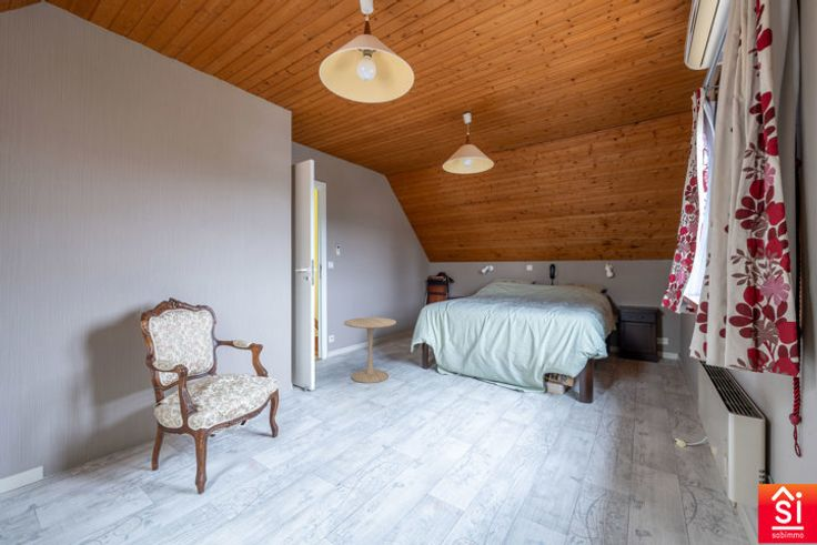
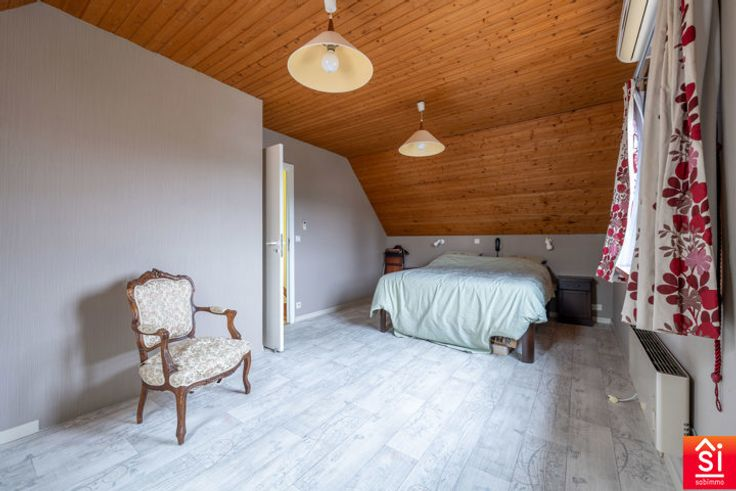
- side table (370, 349)
